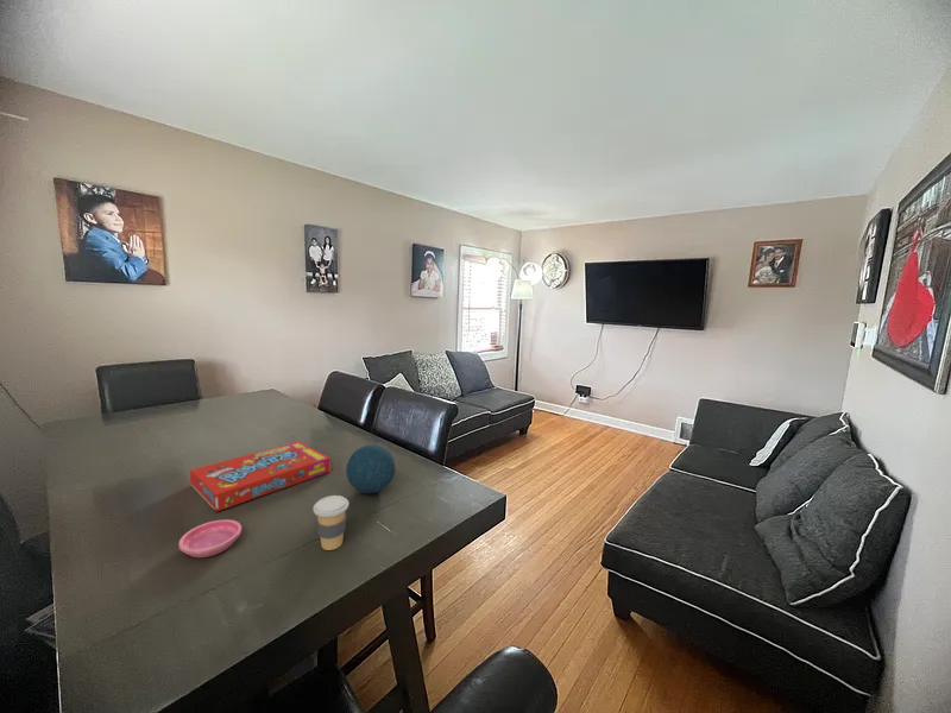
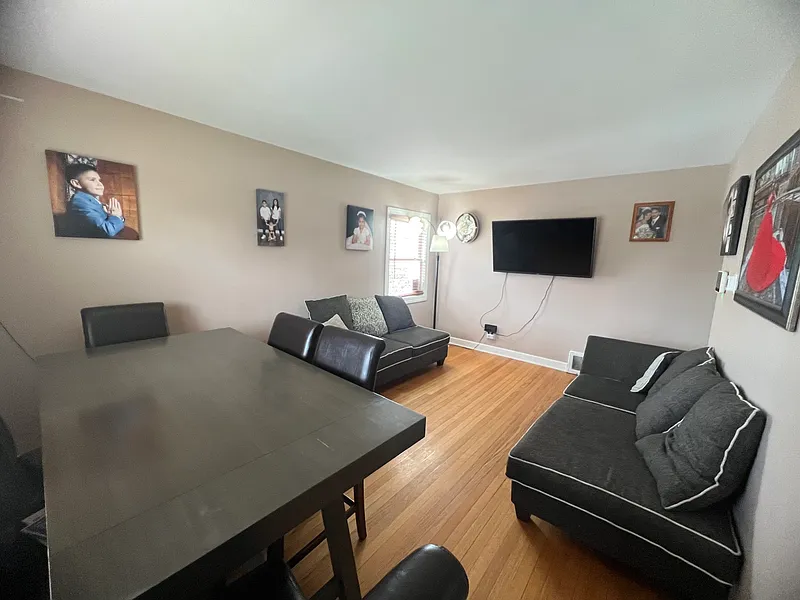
- coffee cup (332, 523)
- decorative orb (371, 468)
- saucer (212, 538)
- snack box (264, 471)
